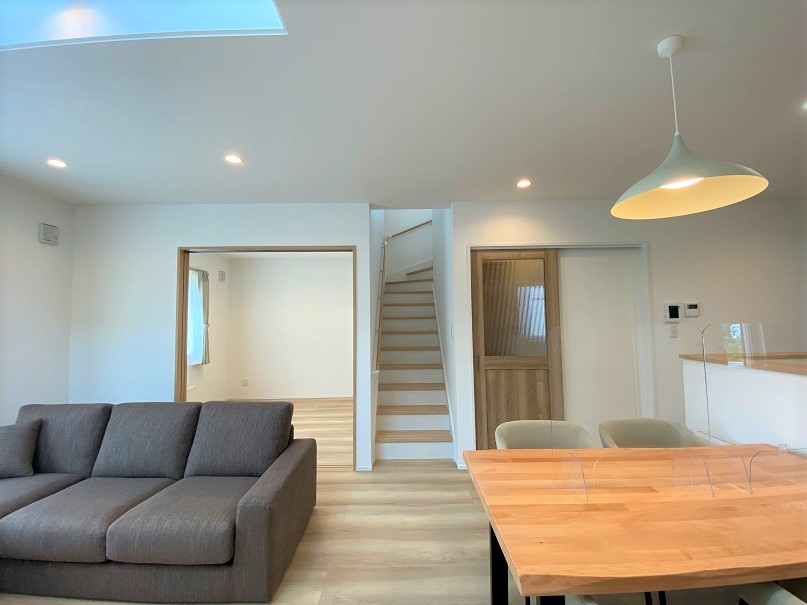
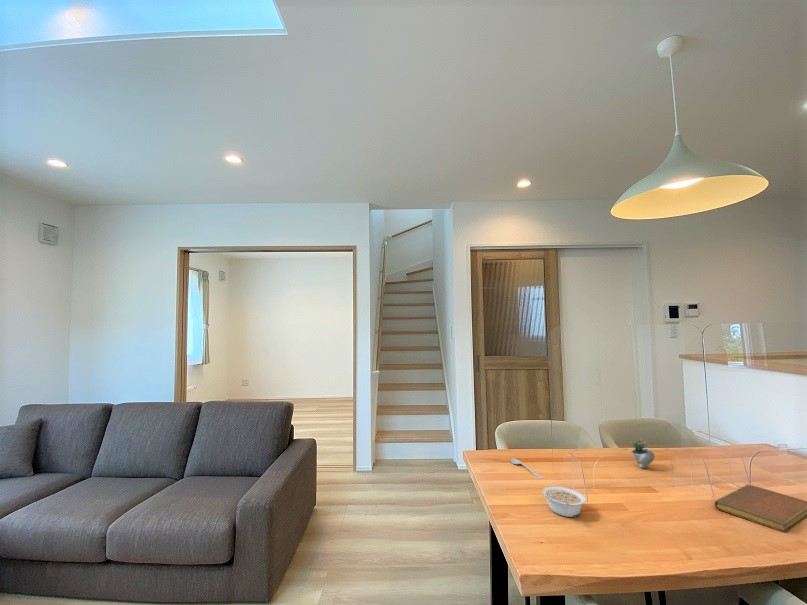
+ legume (564, 501)
+ notebook (764, 505)
+ succulent plant (648, 454)
+ spoon (526, 467)
